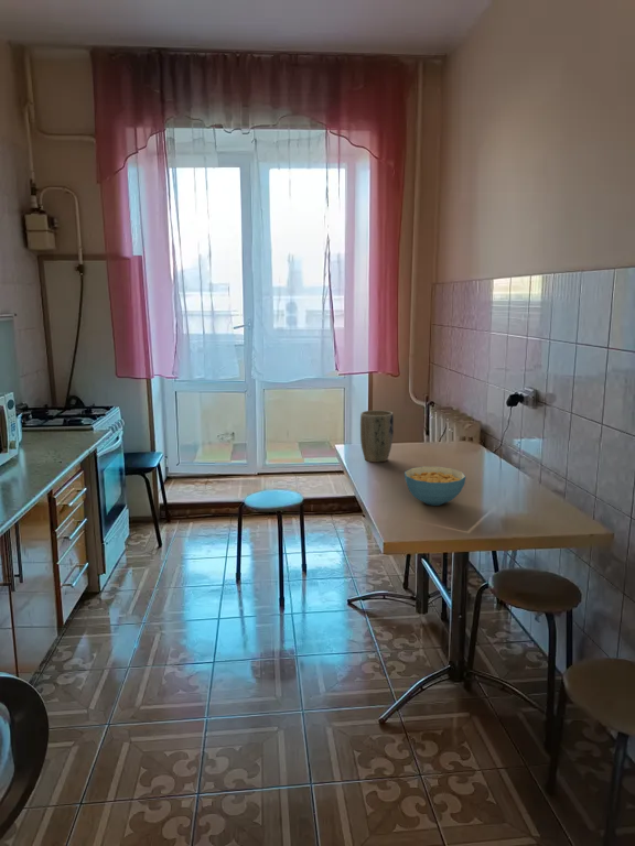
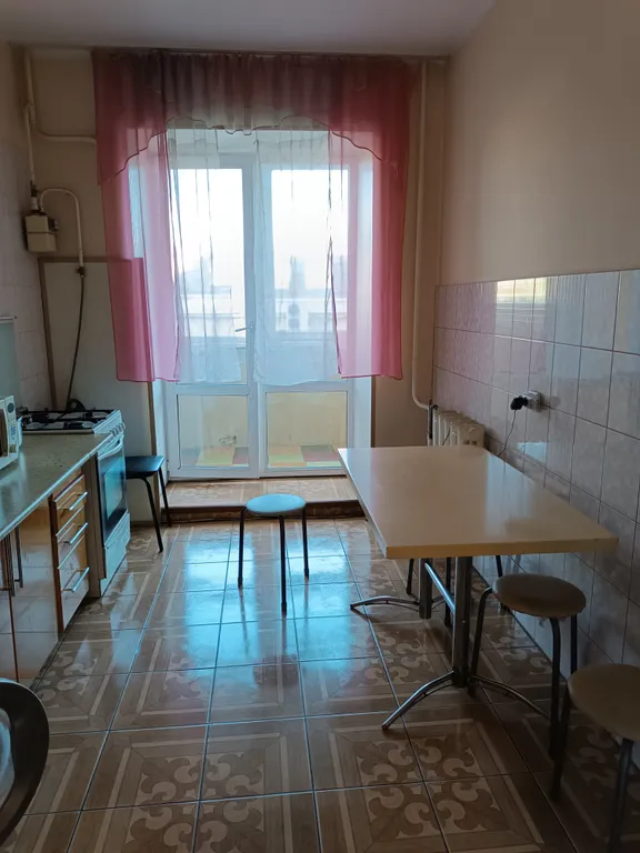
- plant pot (376, 436)
- cereal bowl (433, 488)
